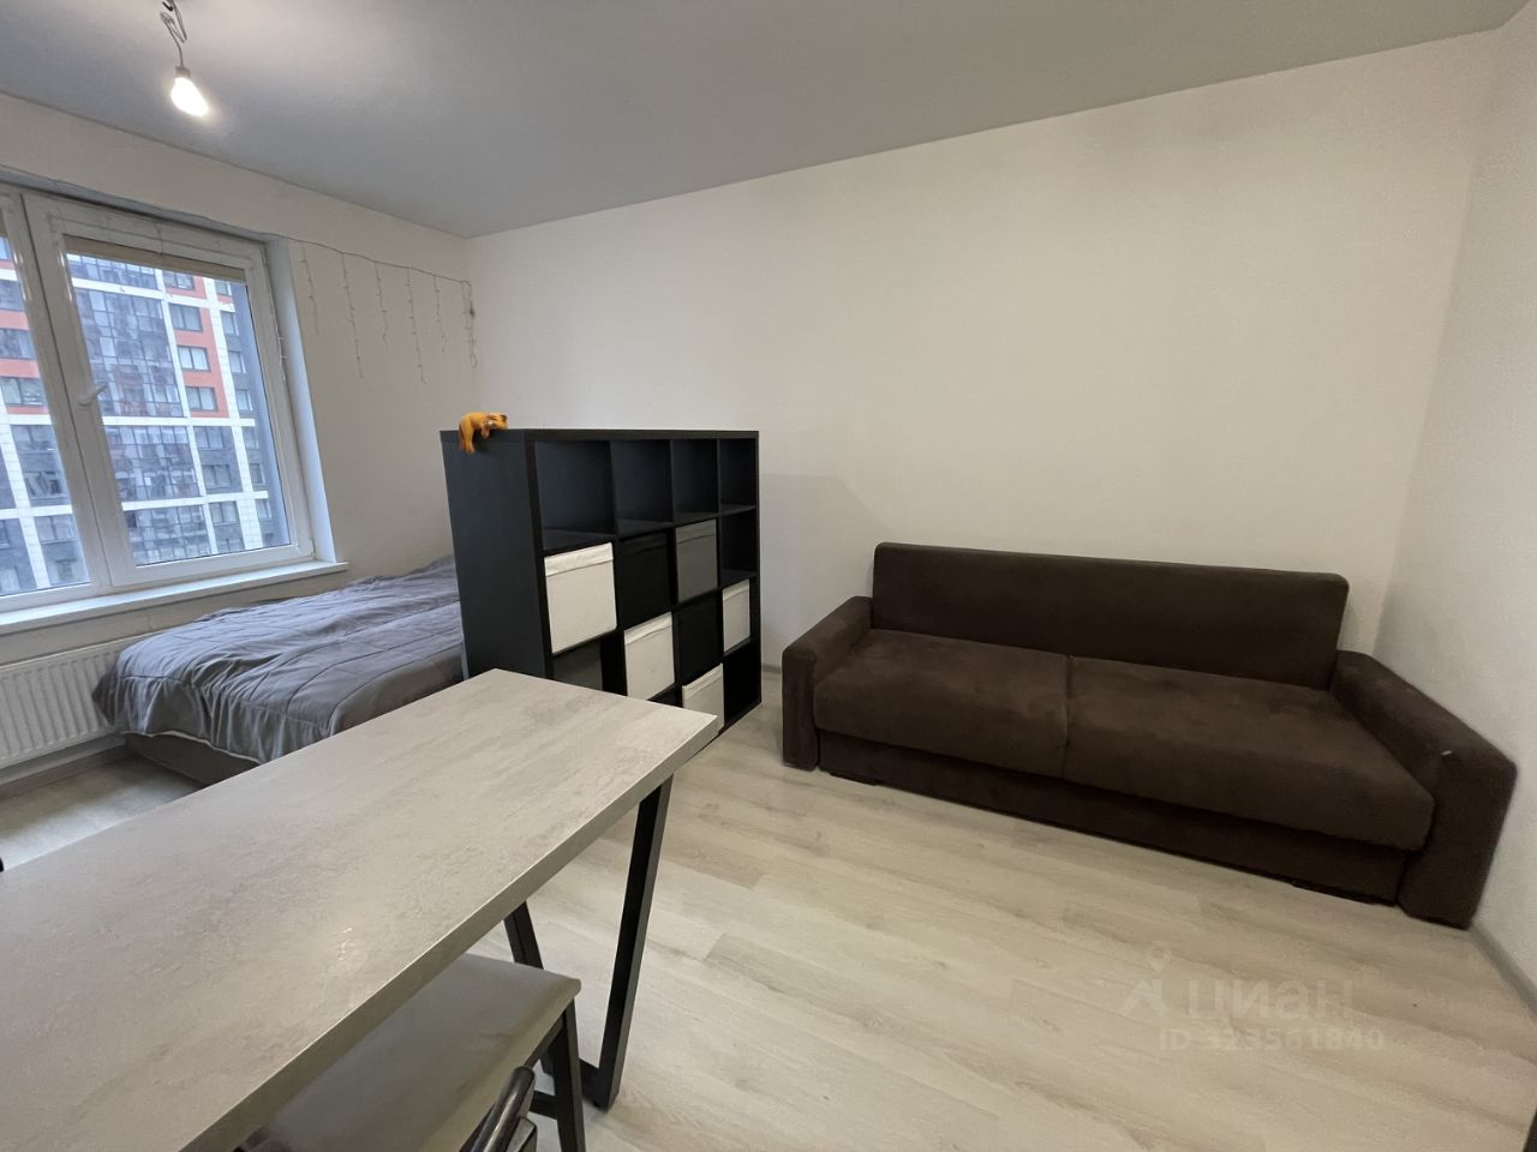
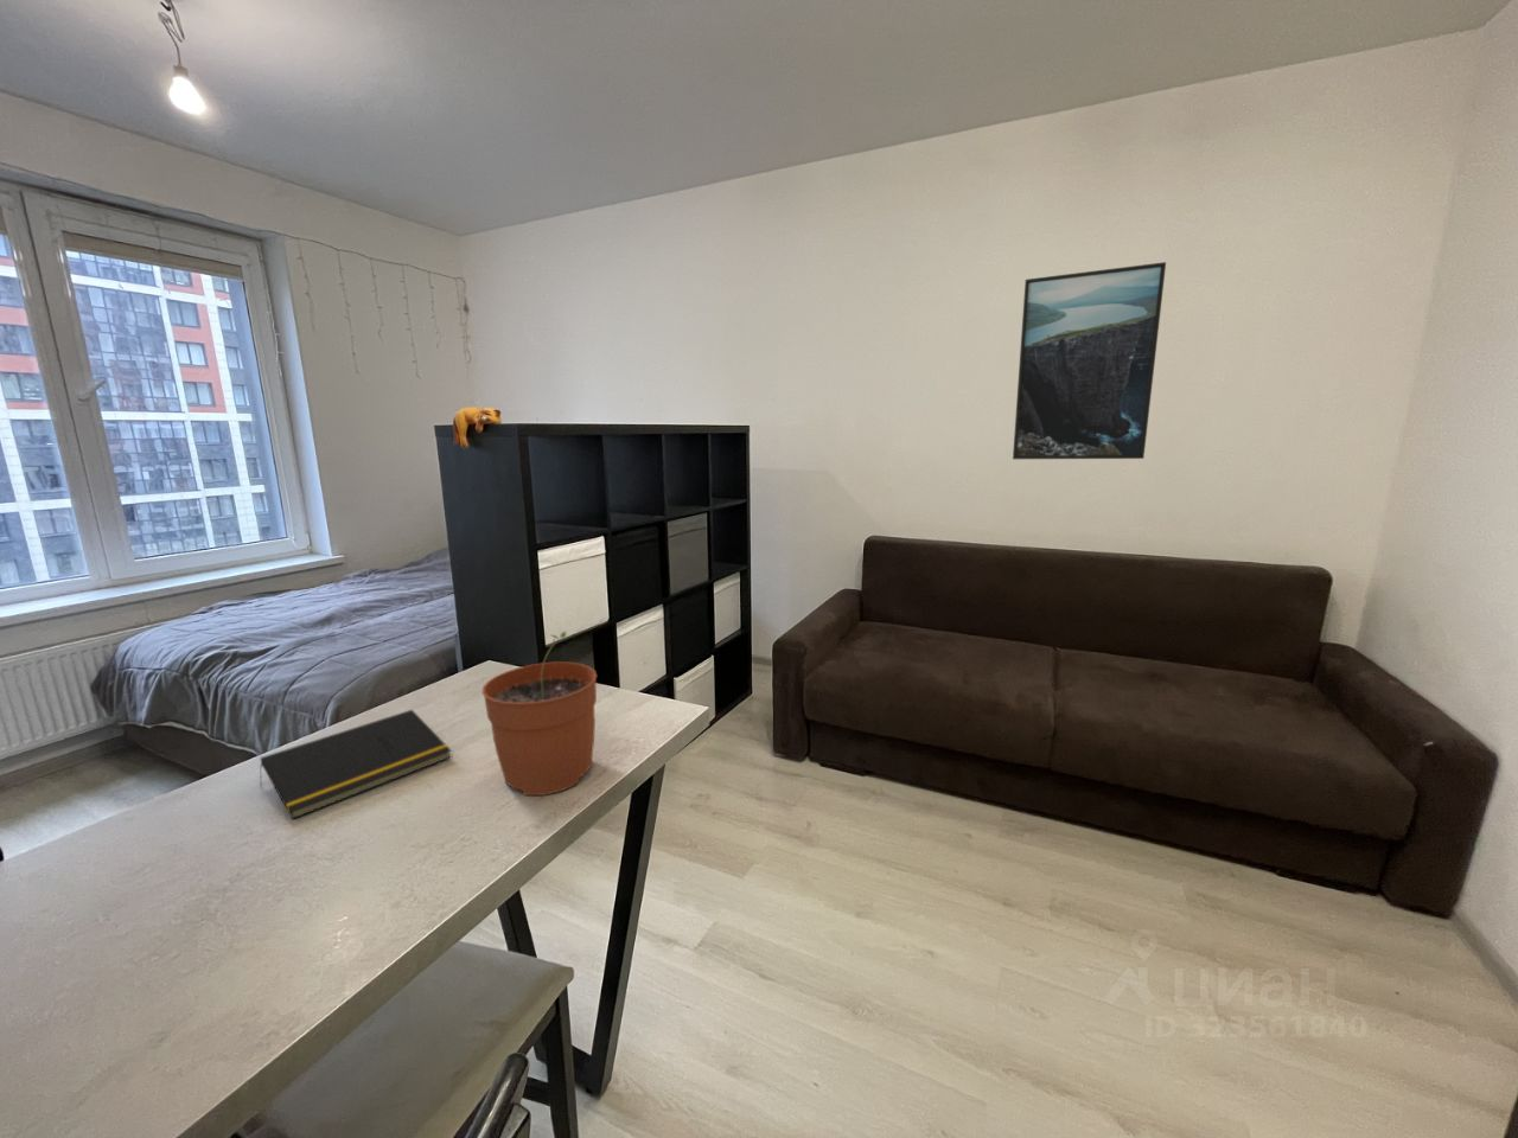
+ notepad (360, 757)
+ plant pot (543, 703)
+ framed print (1083, 367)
